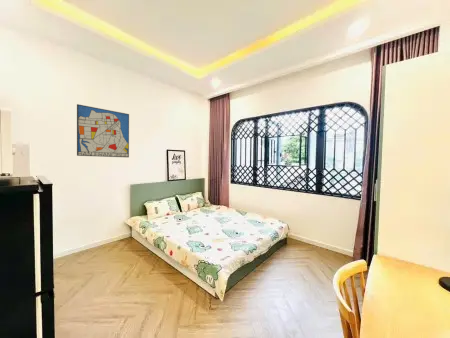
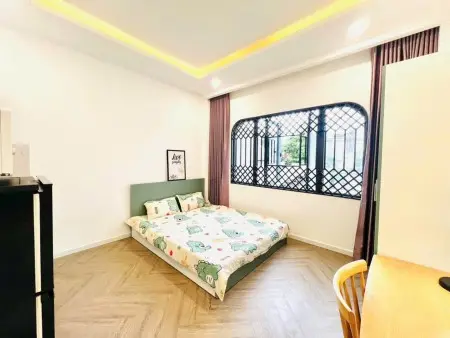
- wall art (105, 133)
